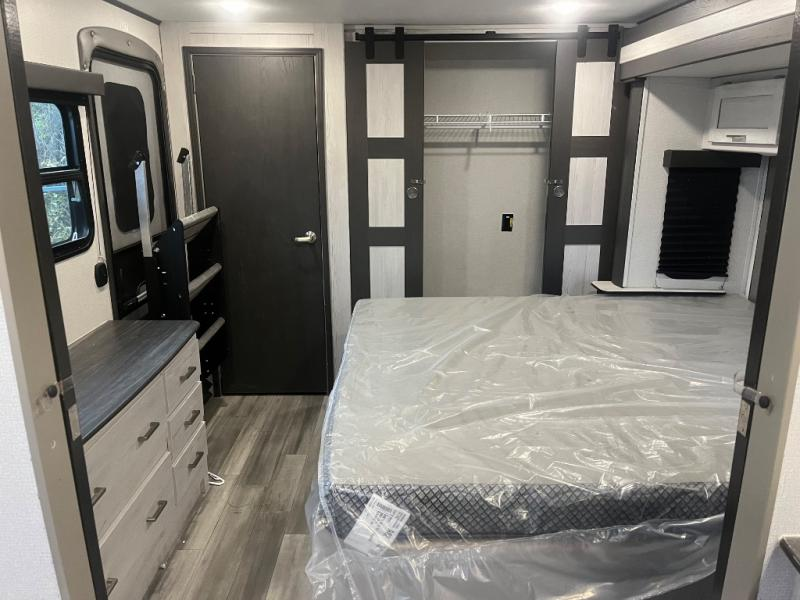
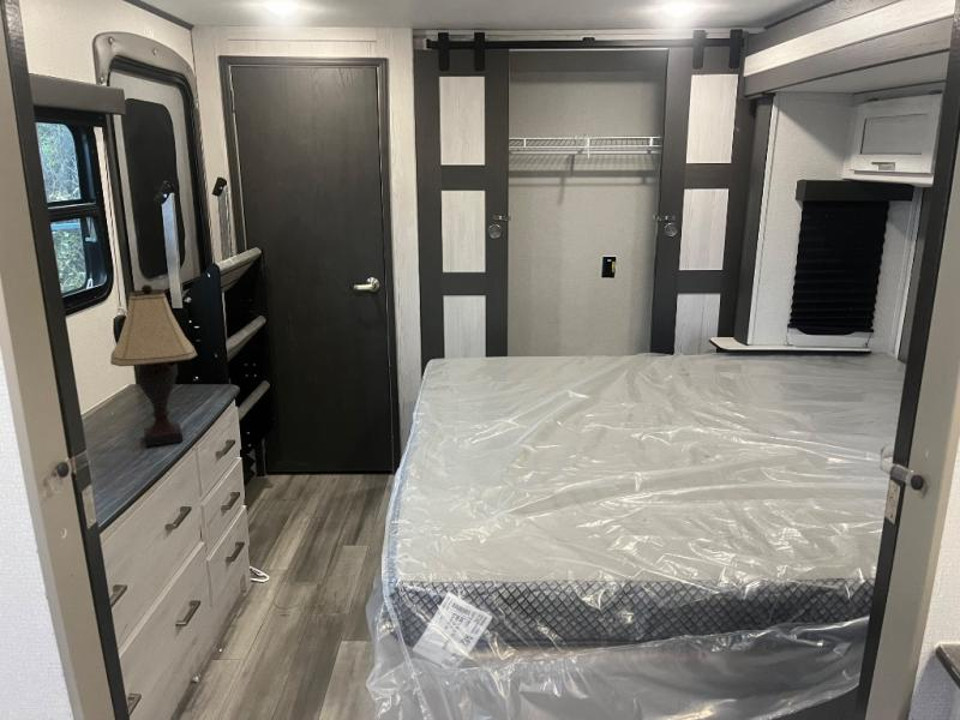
+ lamp (155, 364)
